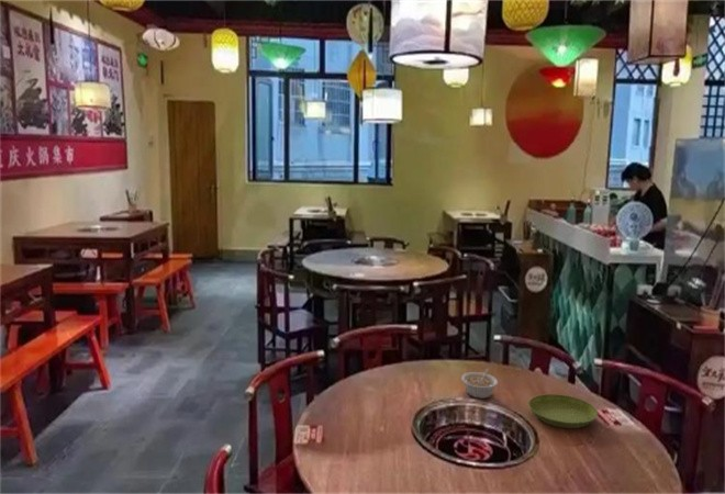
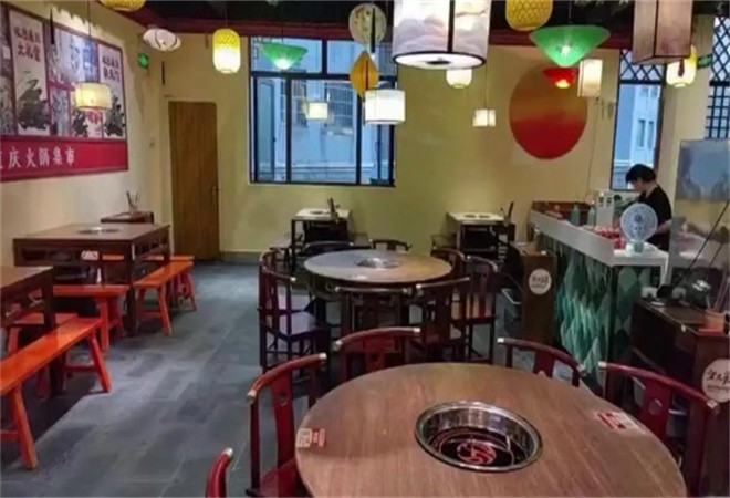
- saucer (561, 412)
- legume (478, 383)
